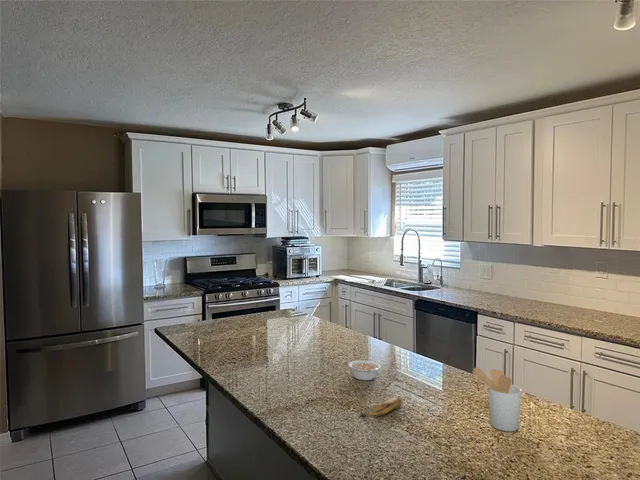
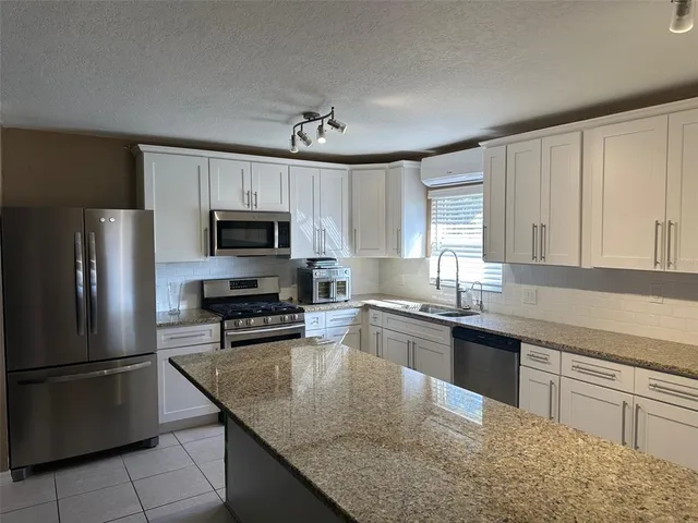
- legume (365, 370)
- utensil holder (495, 396)
- banana (384, 406)
